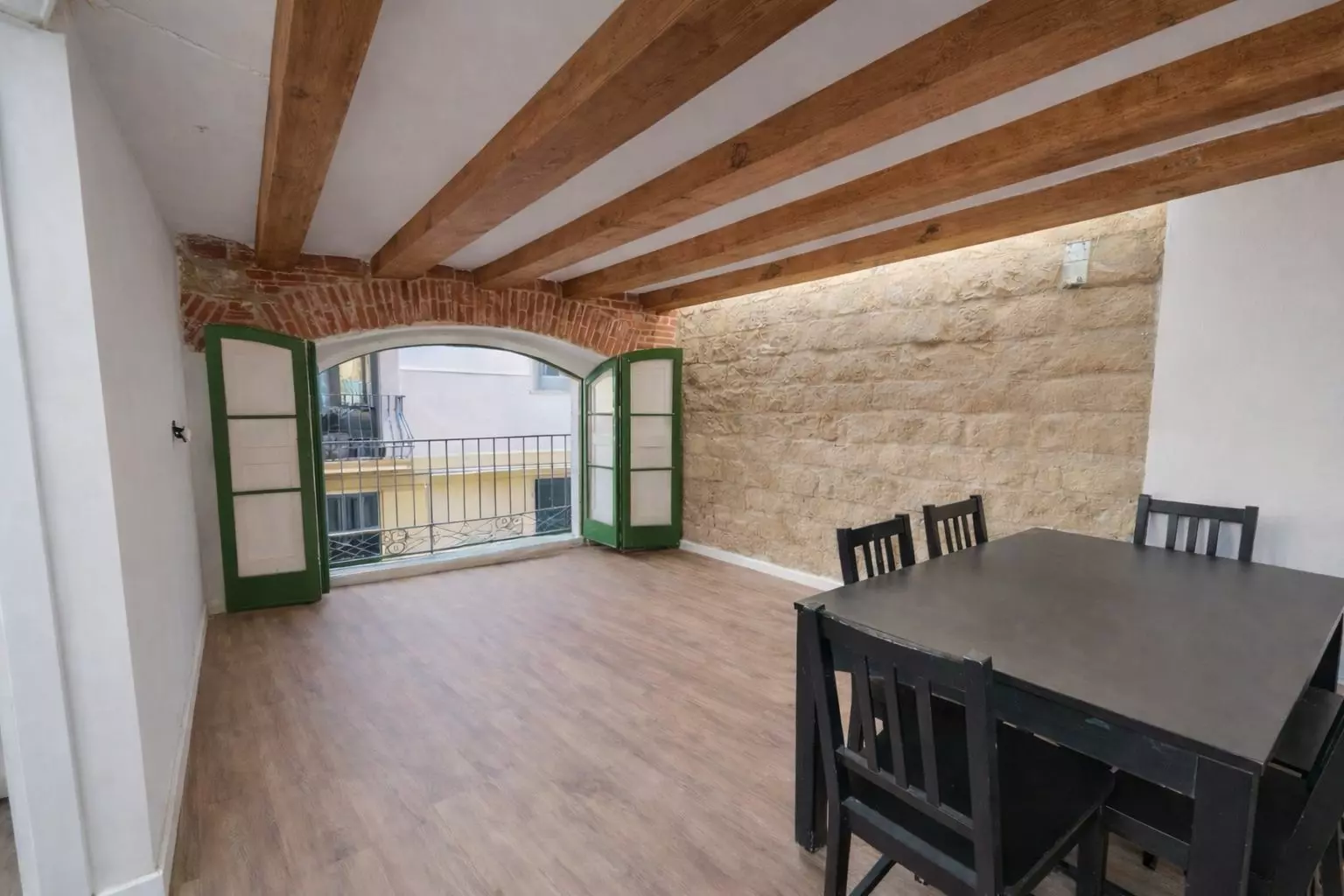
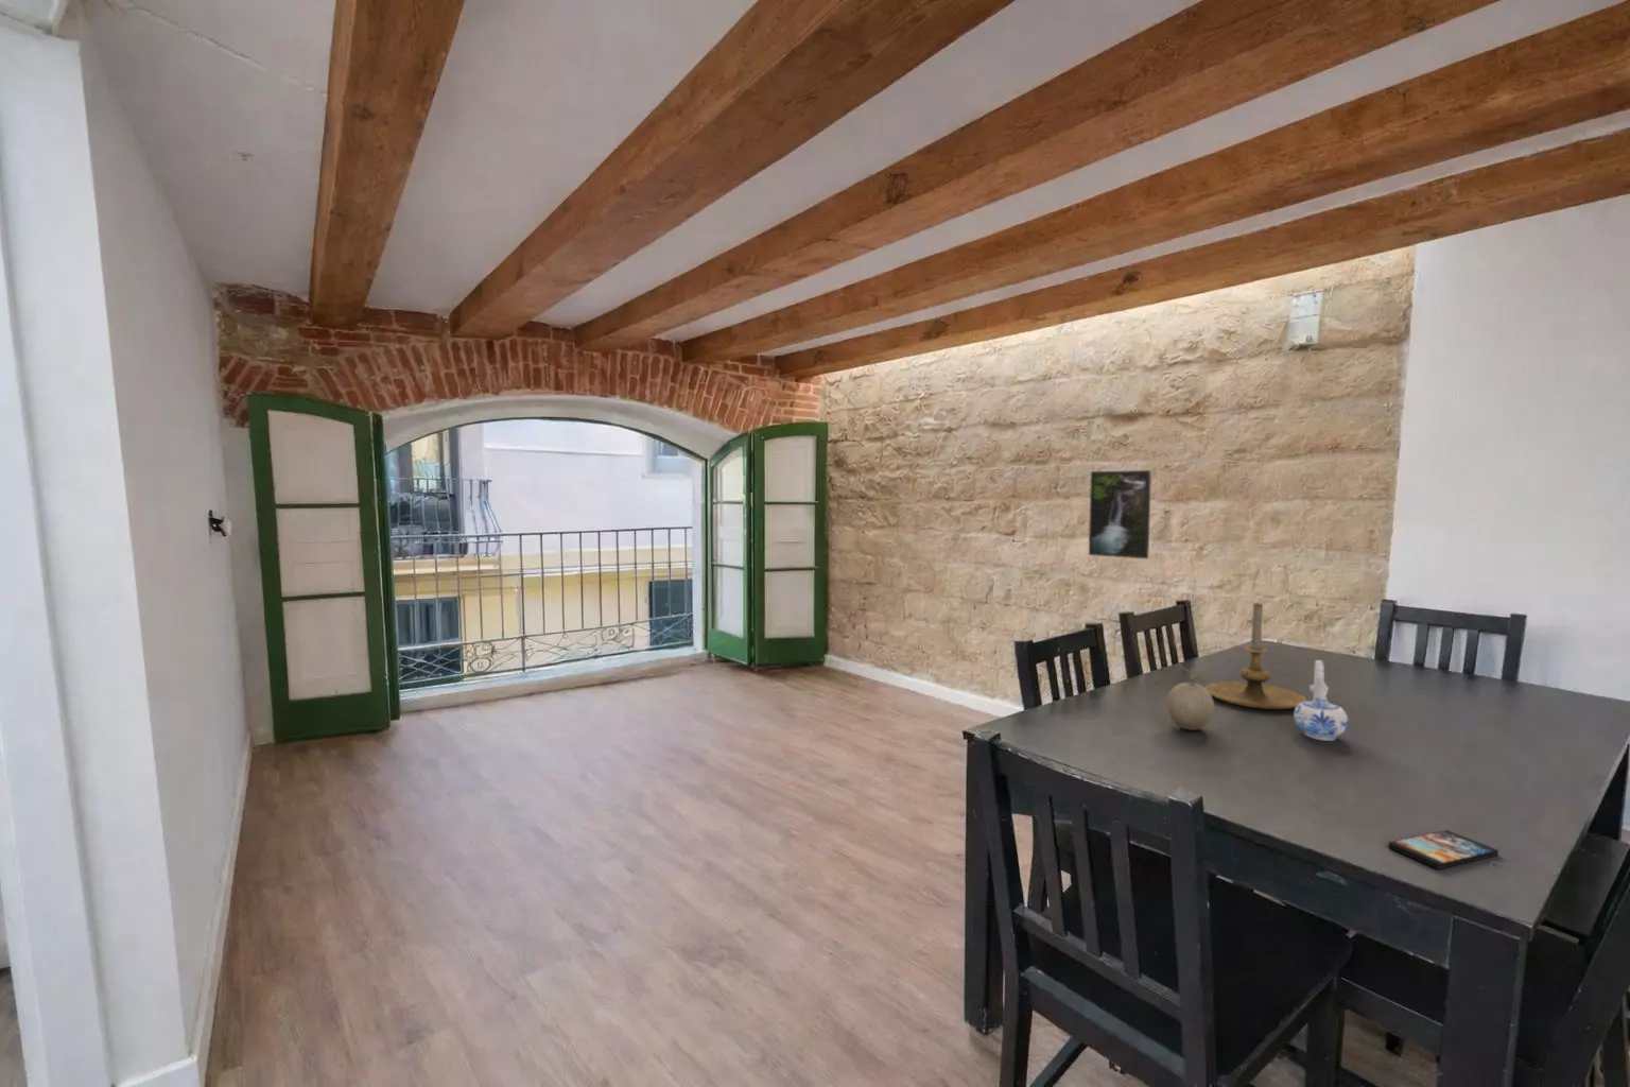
+ fruit (1192, 699)
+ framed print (1118, 514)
+ smartphone (1442, 848)
+ candle holder (1255, 650)
+ ceramic pitcher (1321, 700)
